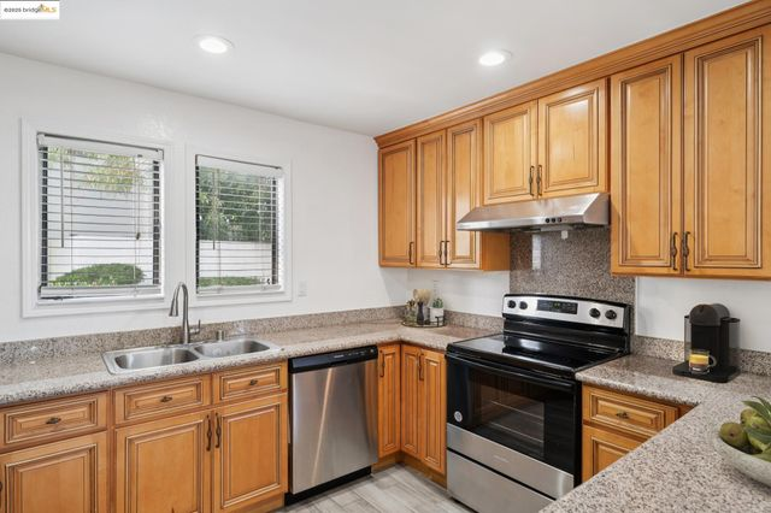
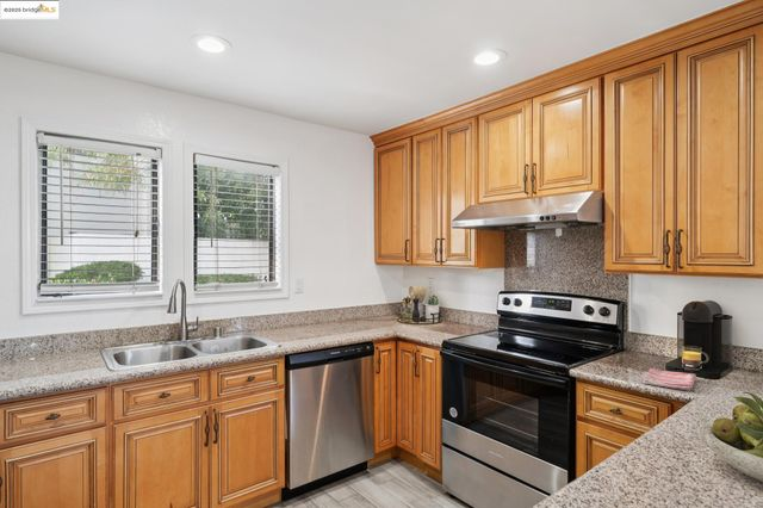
+ dish towel (669, 377)
